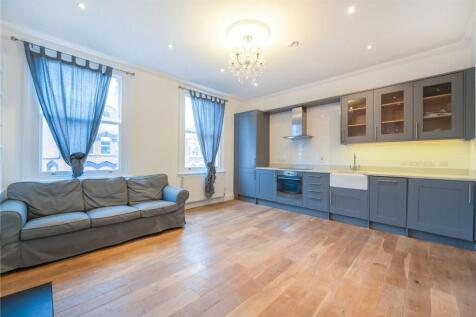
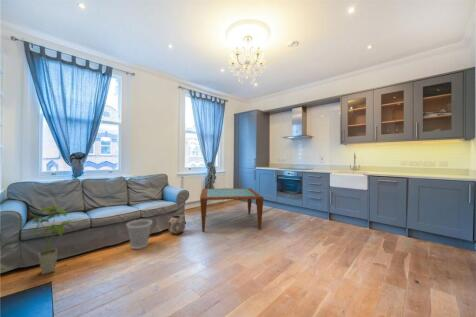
+ planter (176, 224)
+ wastebasket (139, 234)
+ house plant (54, 237)
+ coffee table (226, 199)
